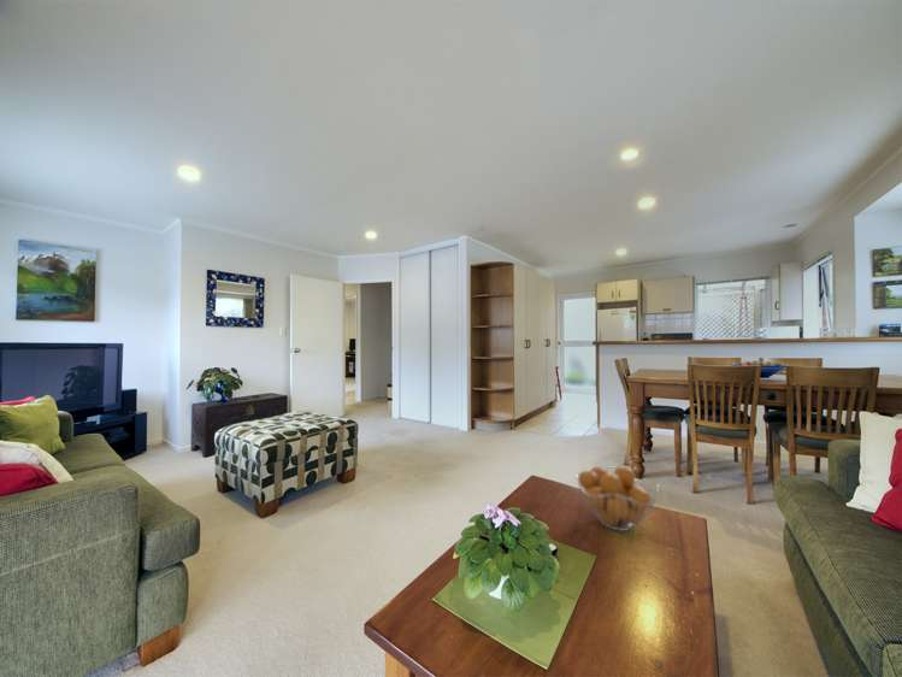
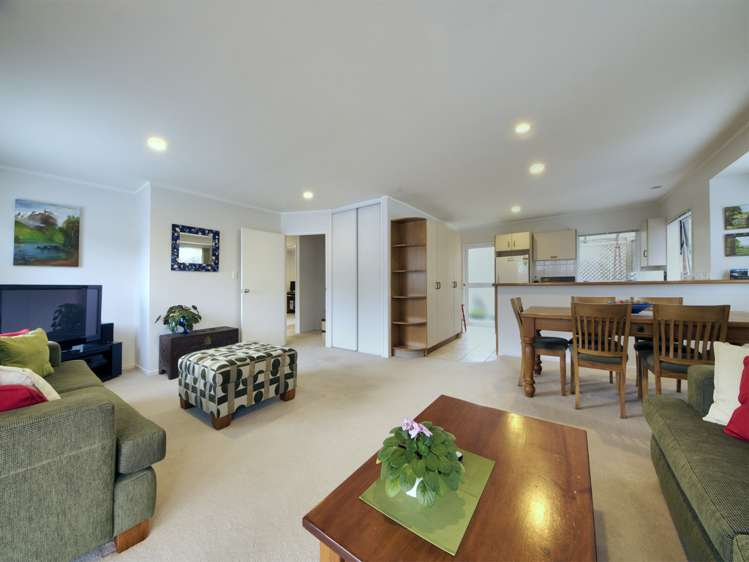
- fruit basket (615, 495)
